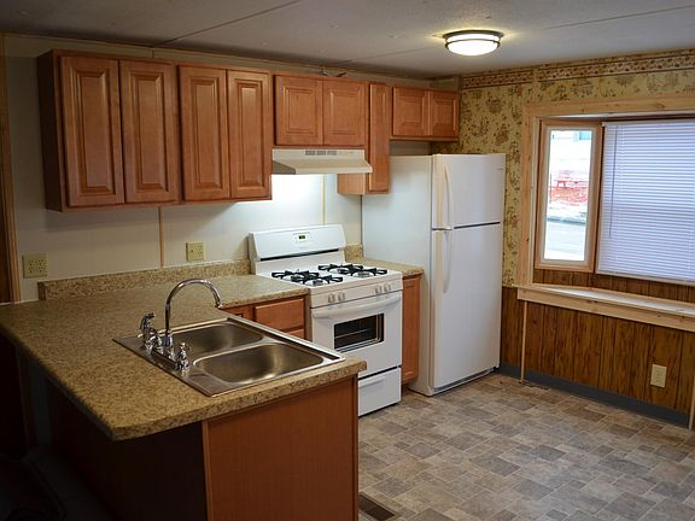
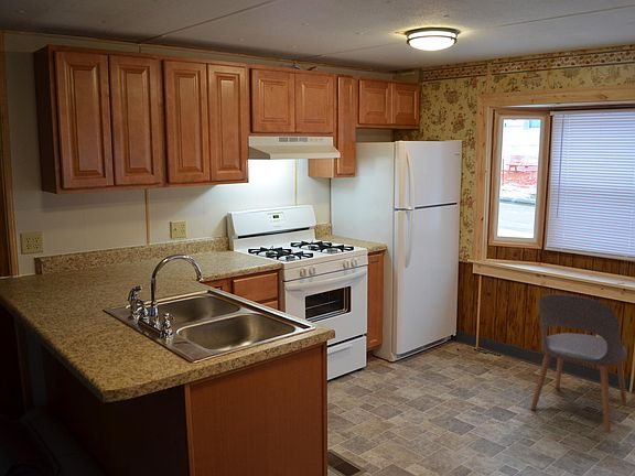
+ chair (582, 348)
